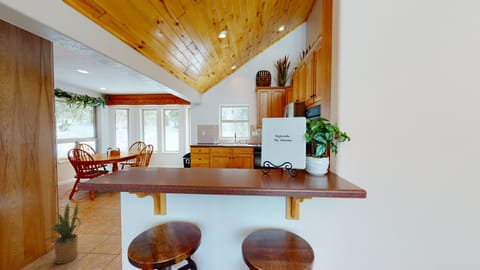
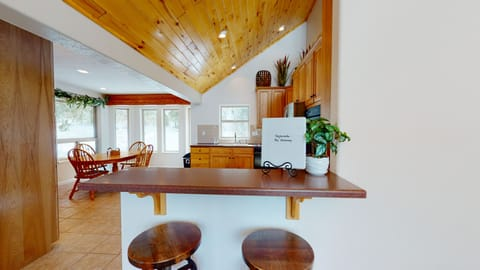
- house plant (61, 233)
